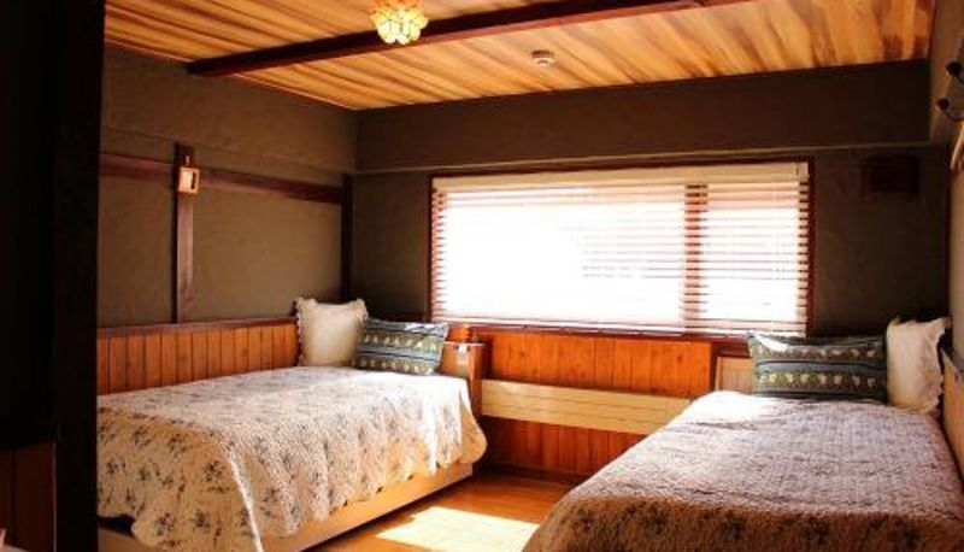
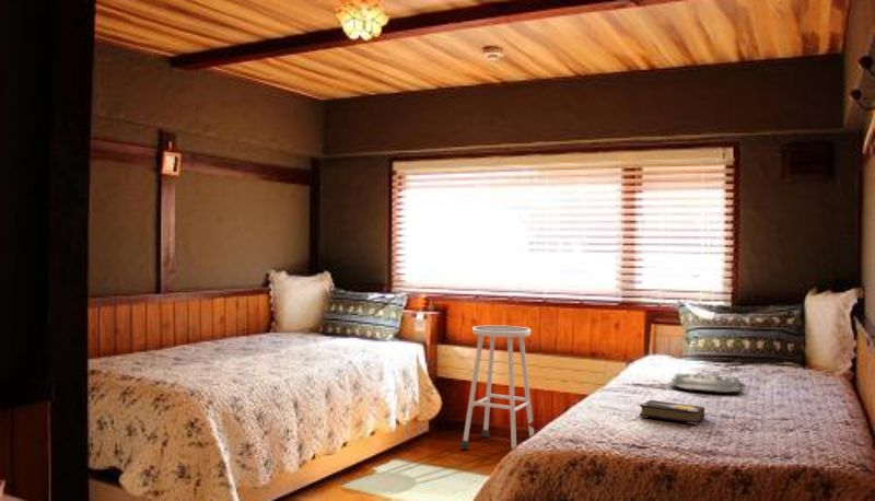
+ stool (497, 394)
+ serving tray (705, 382)
+ hardback book (672, 410)
